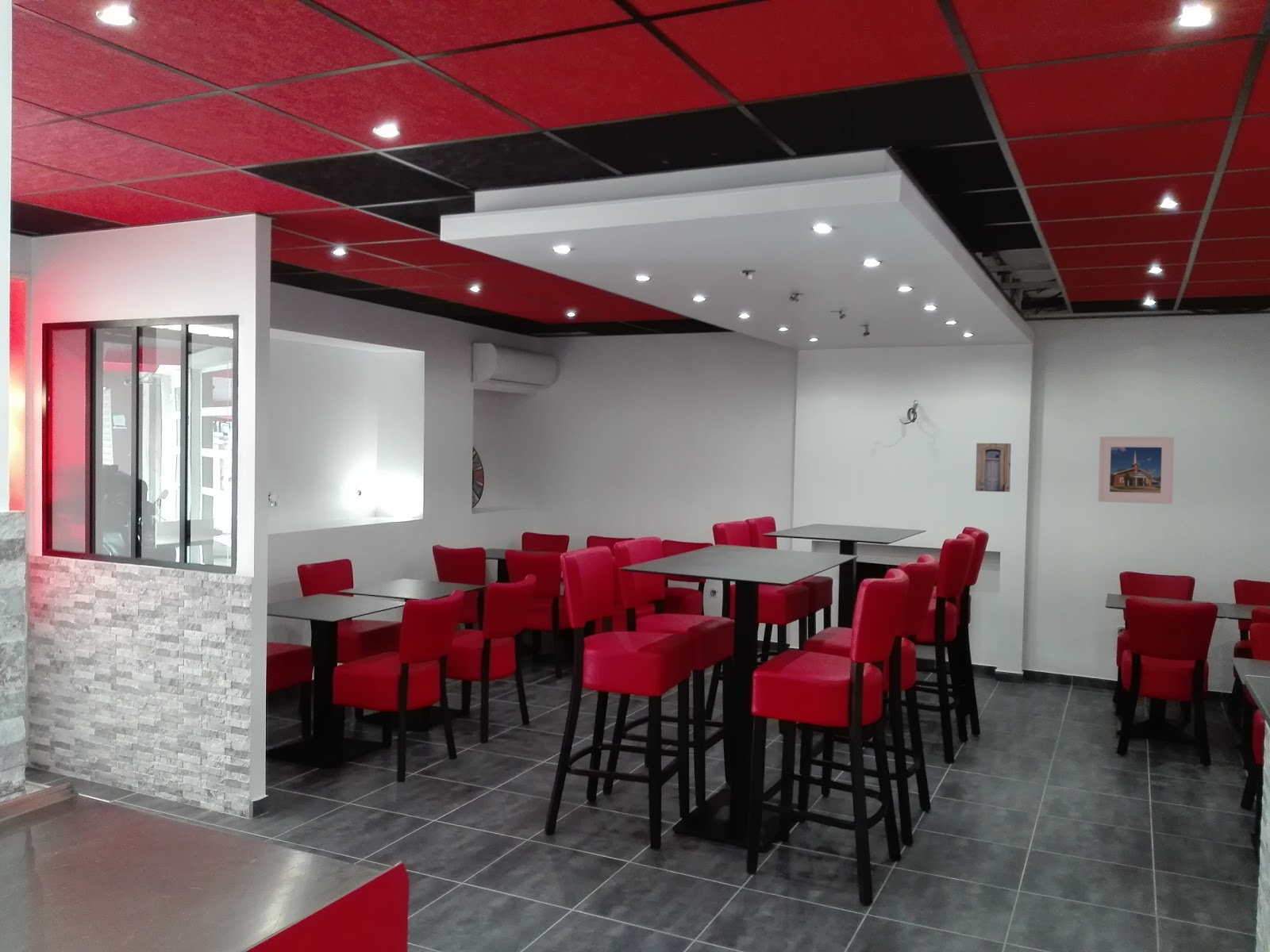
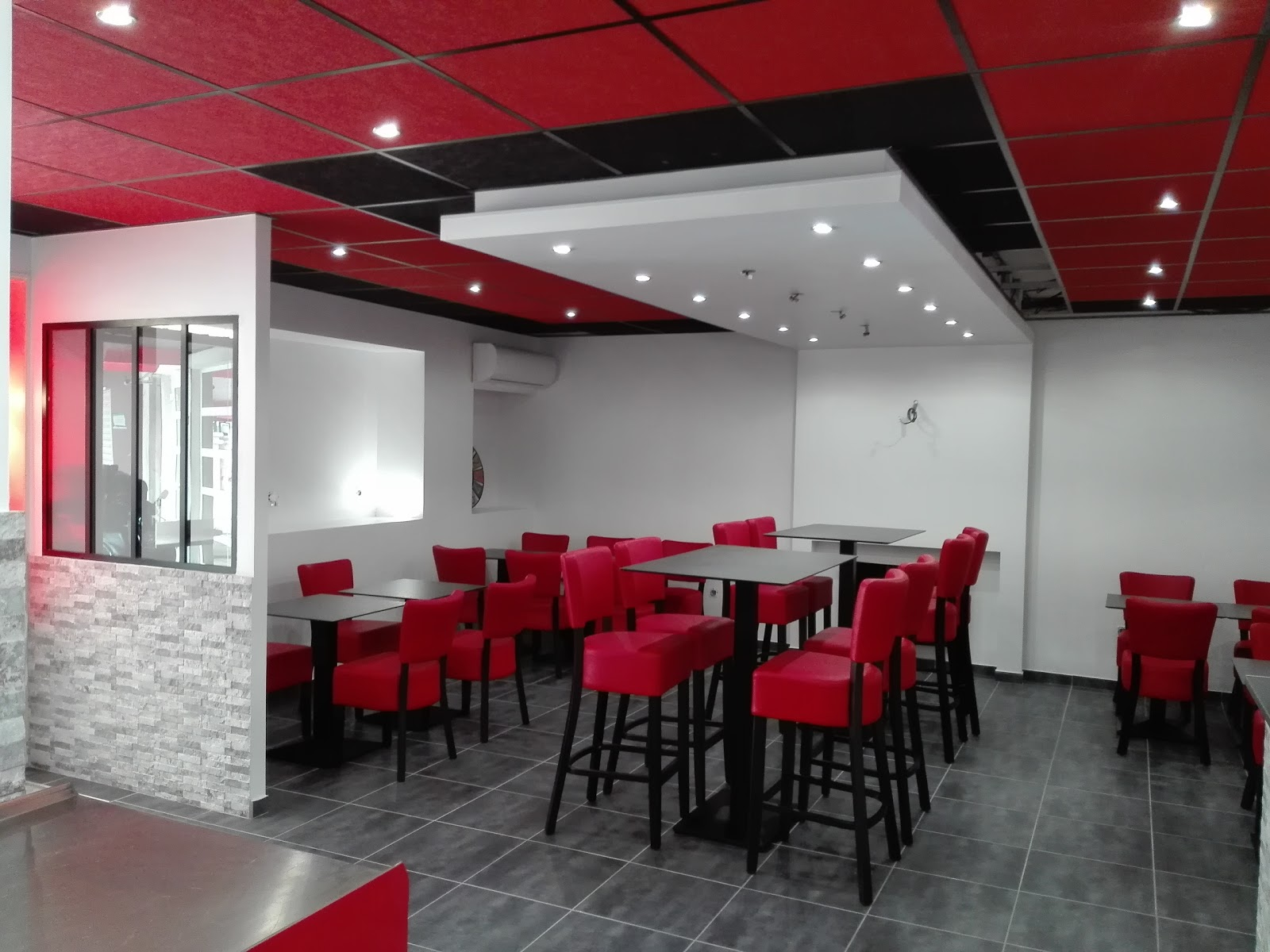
- wall art (993, 467)
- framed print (1135, 470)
